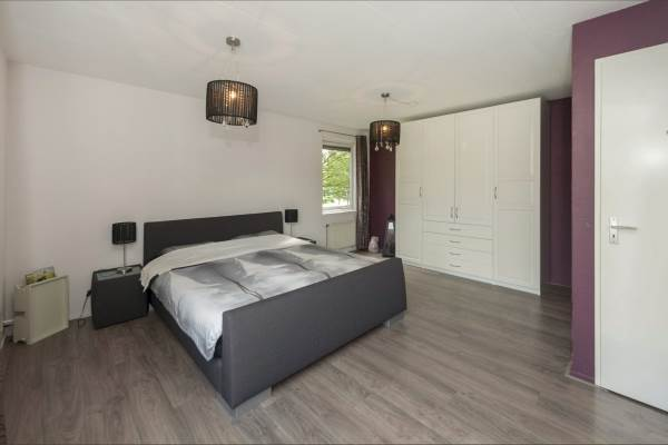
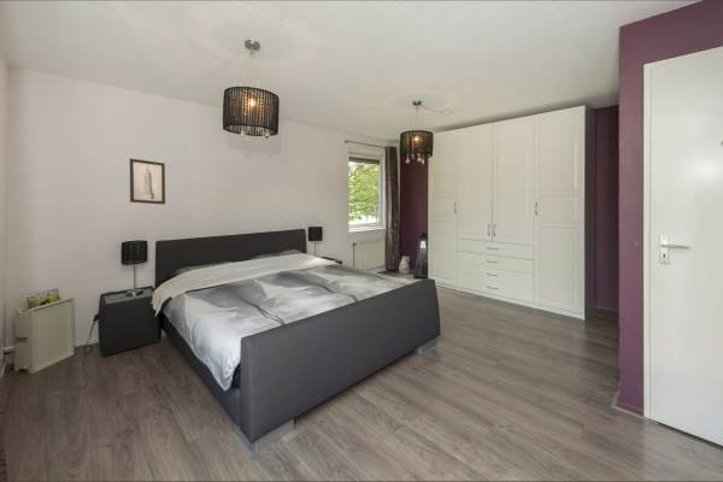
+ wall art (147, 182)
